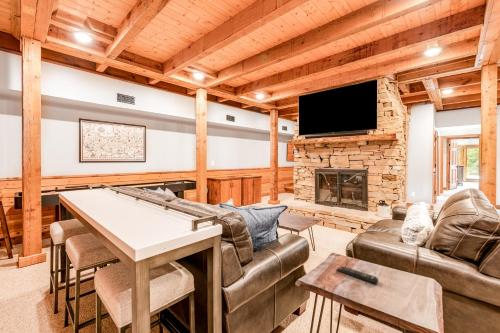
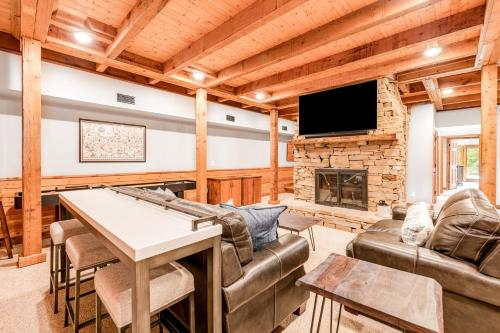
- remote control (356, 274)
